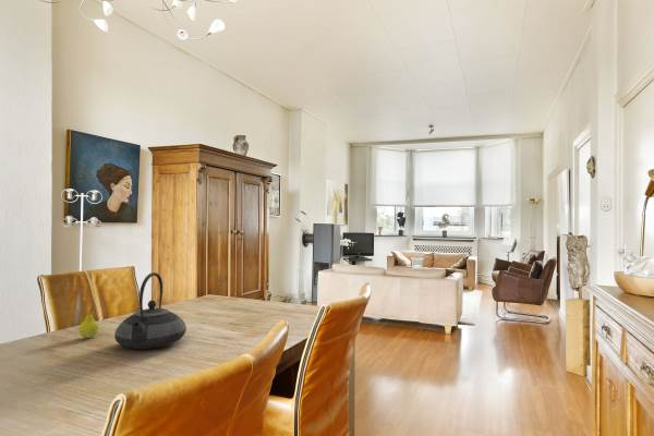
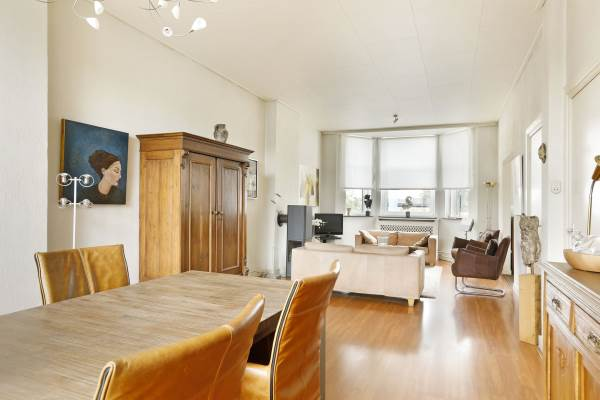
- teapot (149, 308)
- fruit (88, 322)
